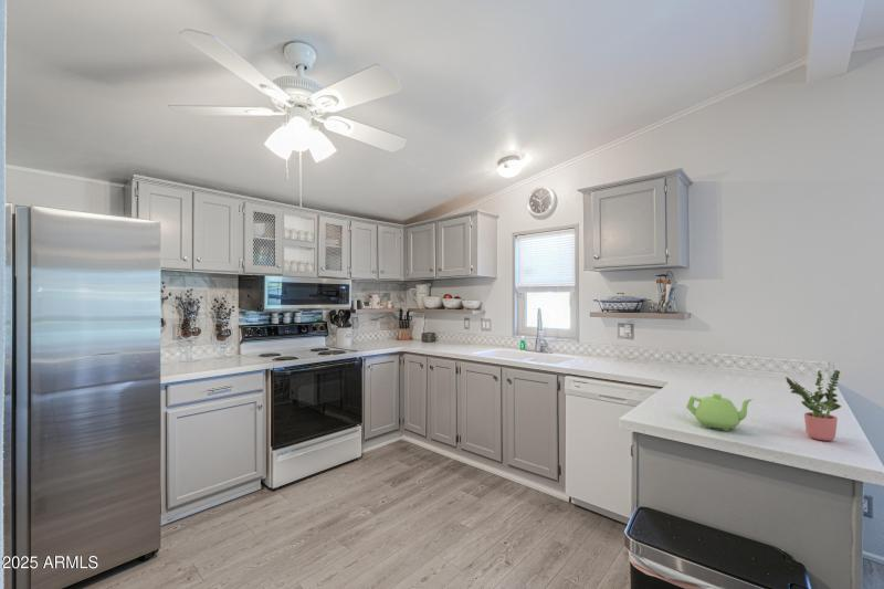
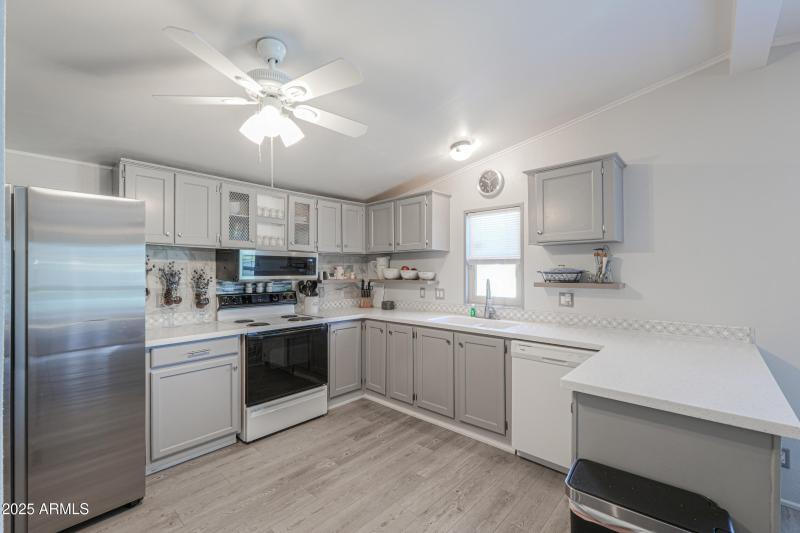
- teapot (718, 410)
- potted plant (812, 403)
